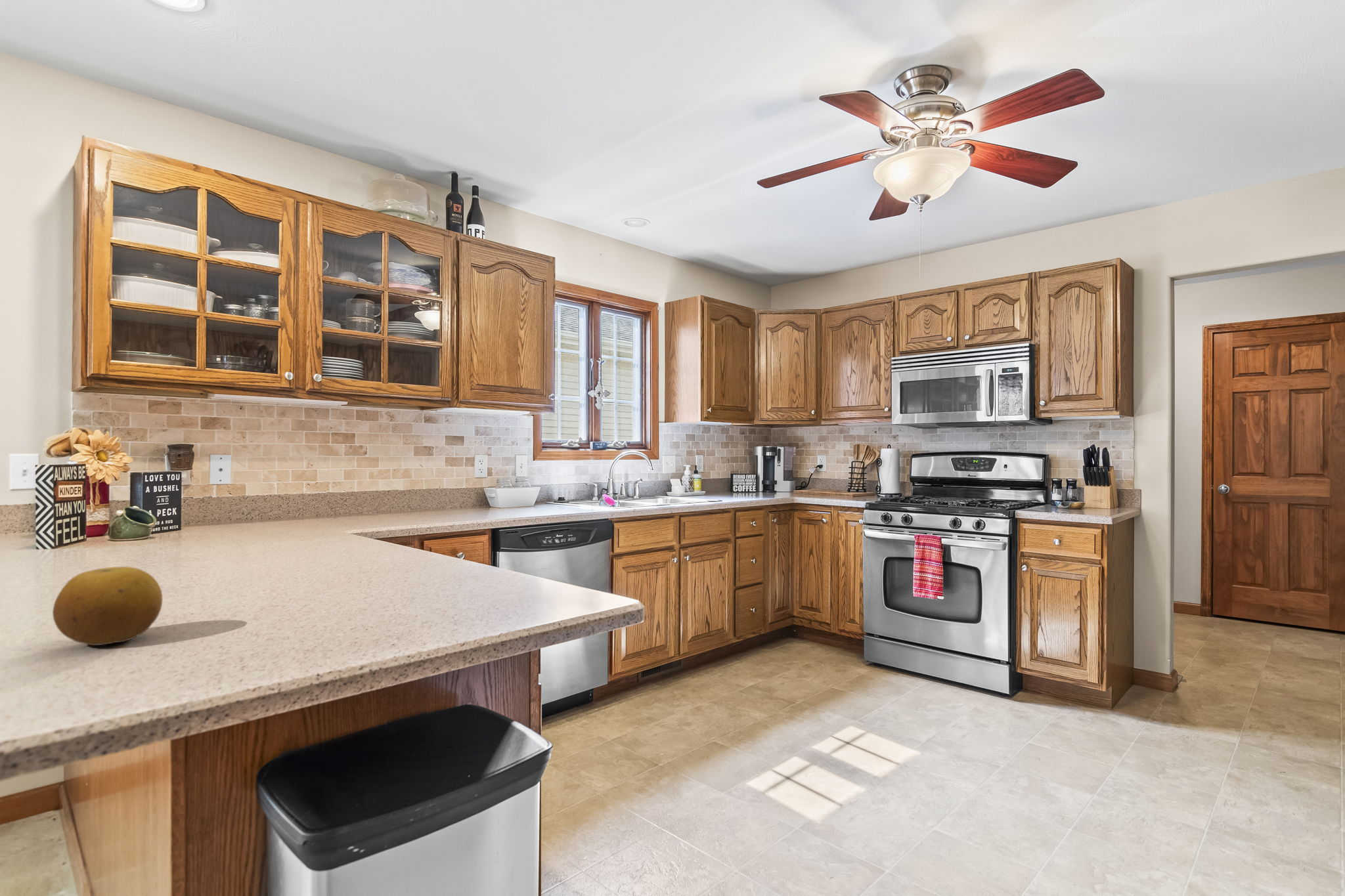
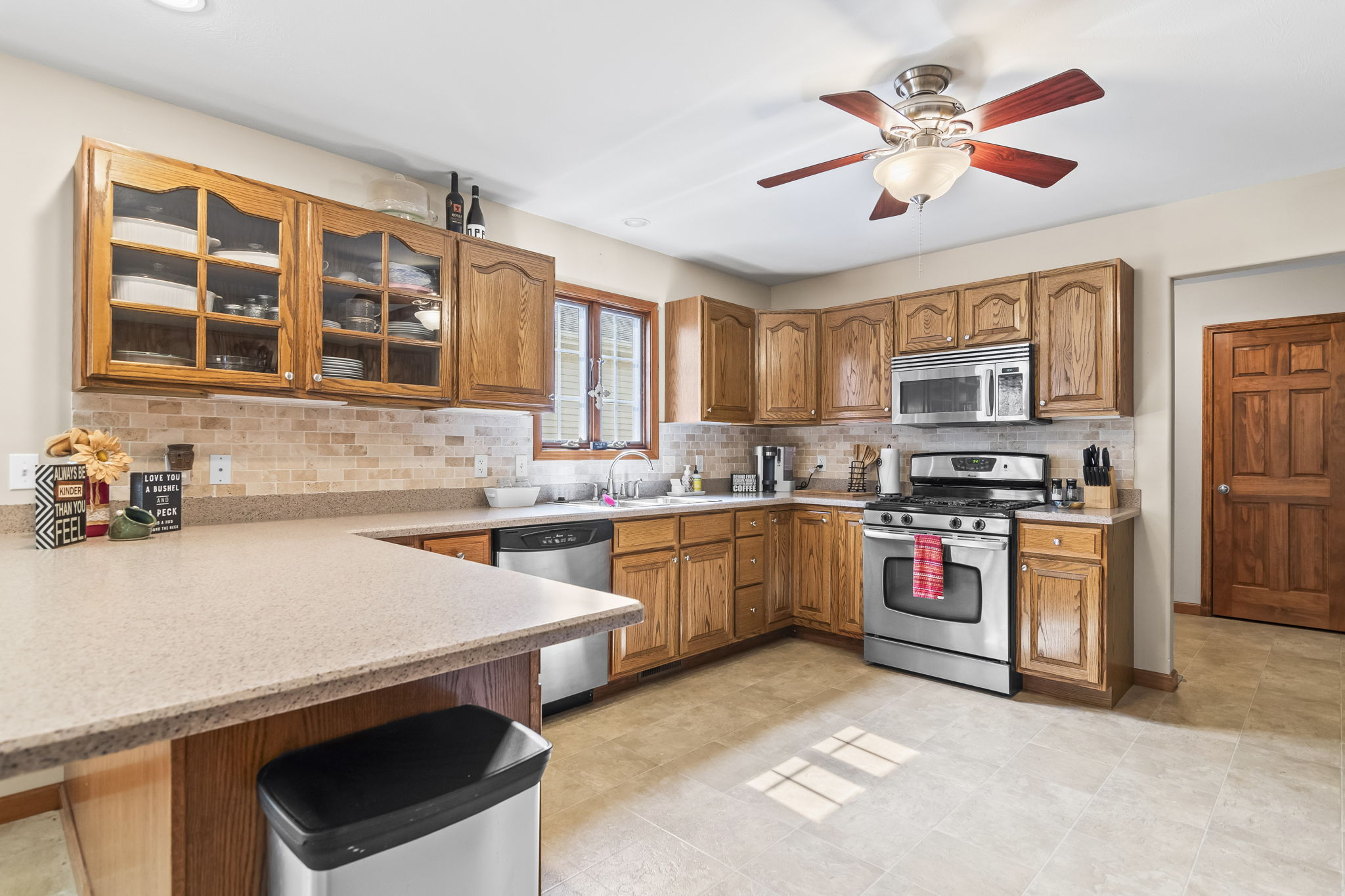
- fruit (110, 605)
